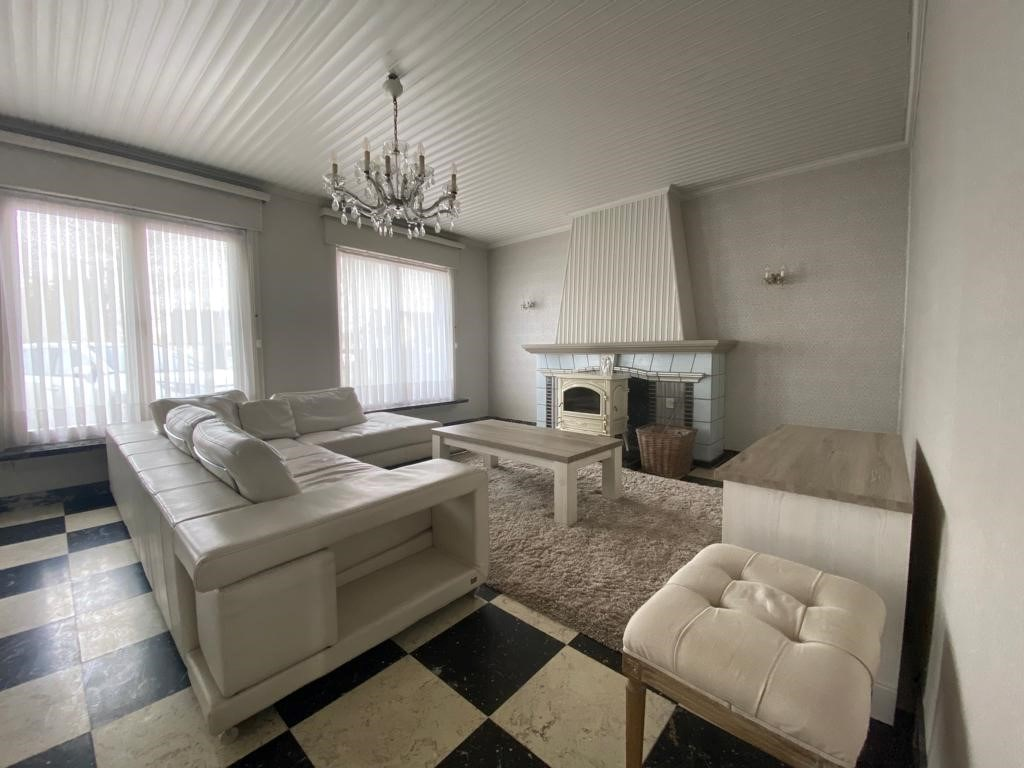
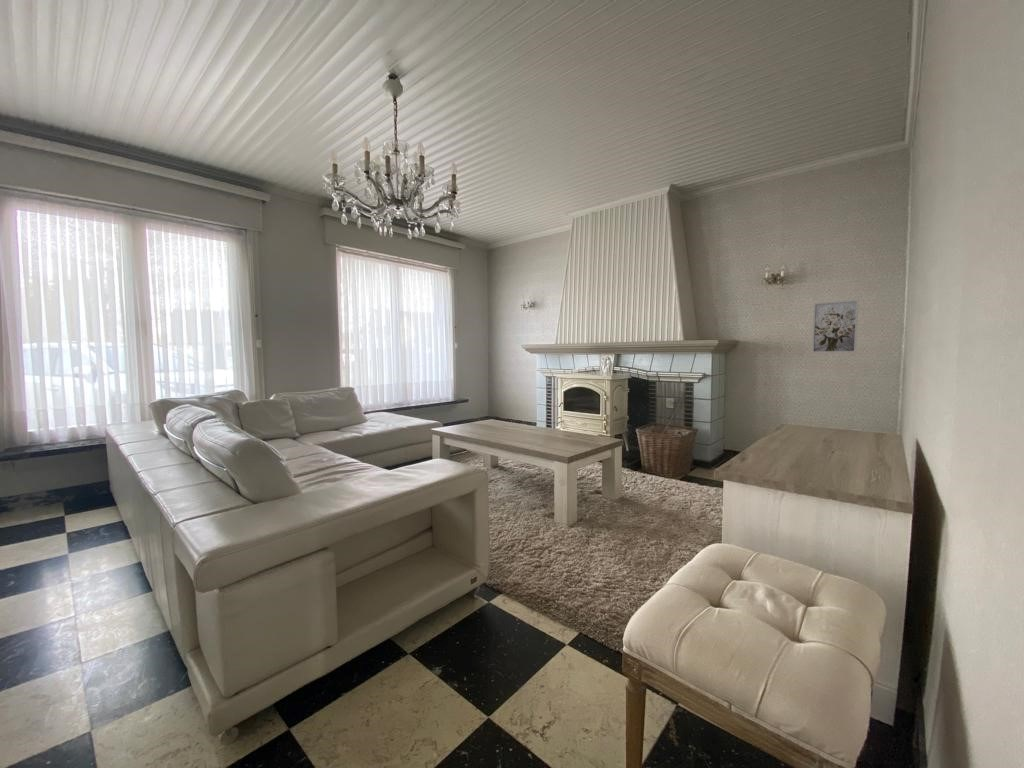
+ wall art (834, 327)
